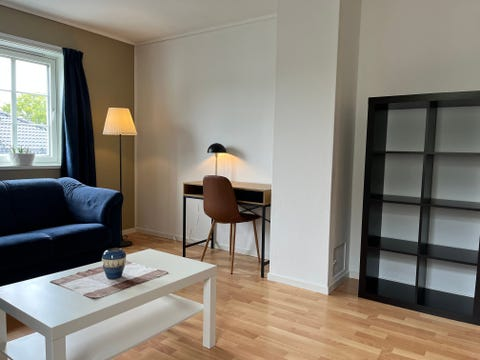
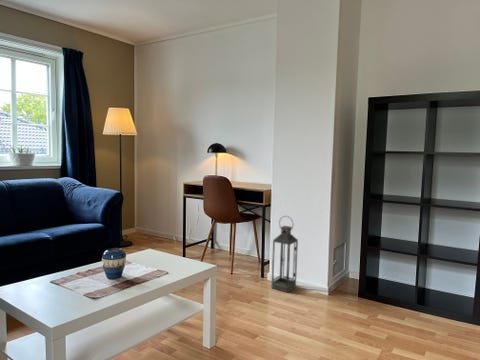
+ lantern (284, 251)
